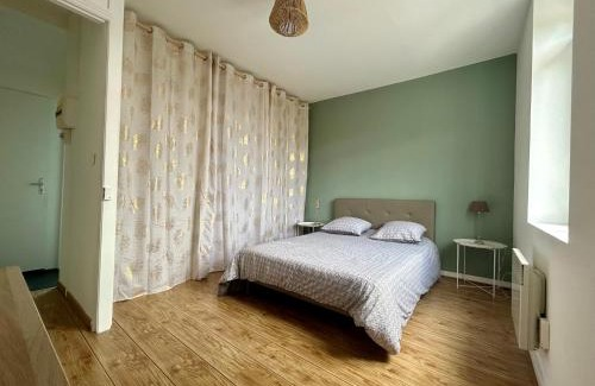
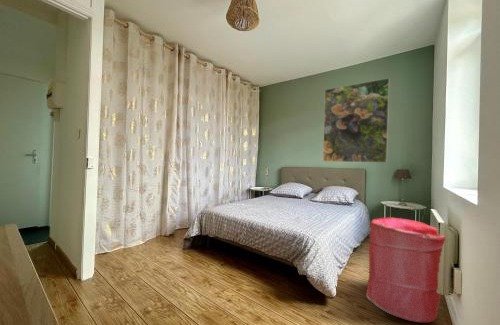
+ laundry hamper (403, 262)
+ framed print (353, 123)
